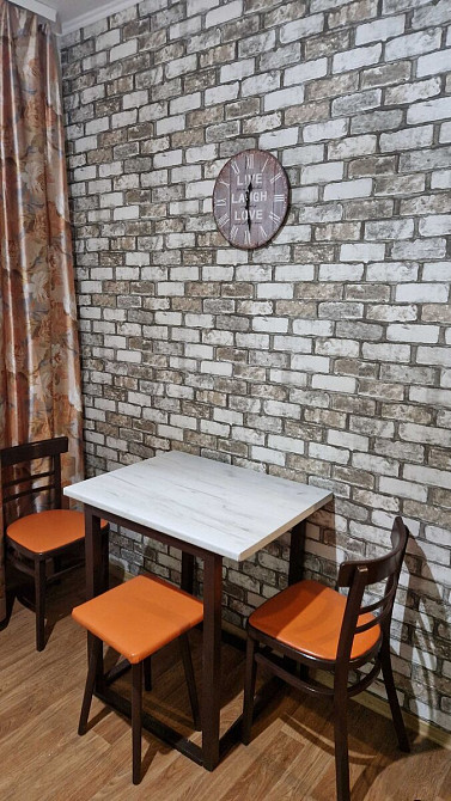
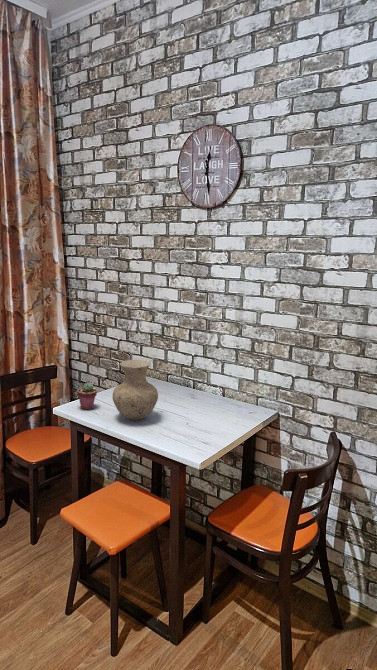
+ potted succulent (87, 395)
+ vase (135, 390)
